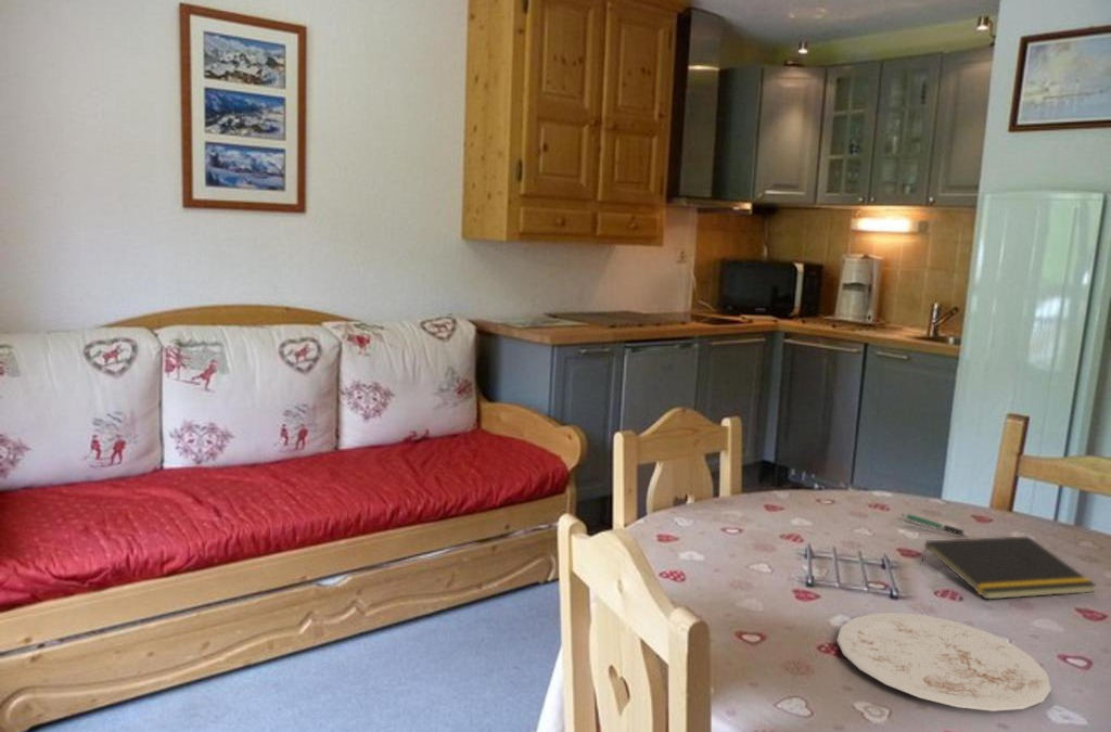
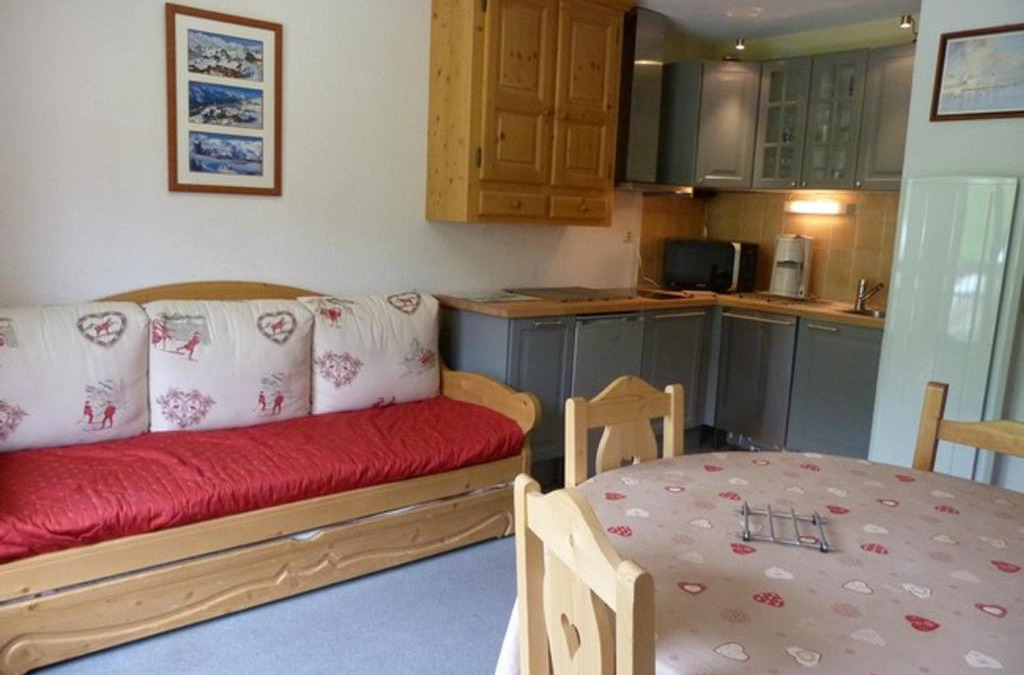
- pen (935, 524)
- notepad (1008, 565)
- plate (938, 658)
